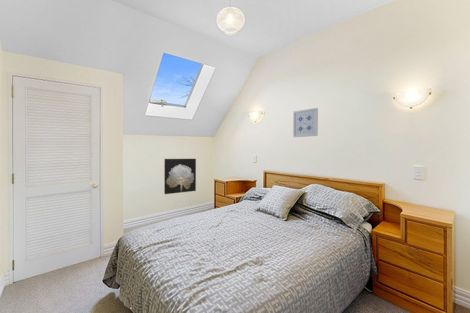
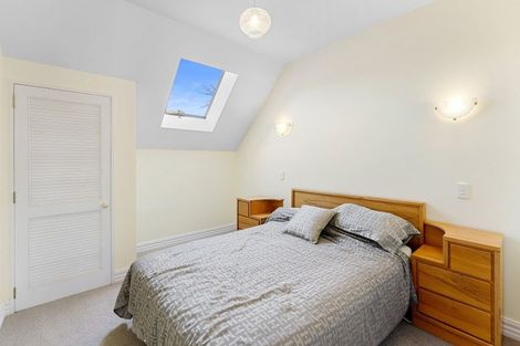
- wall art (305, 123)
- wall art (180, 175)
